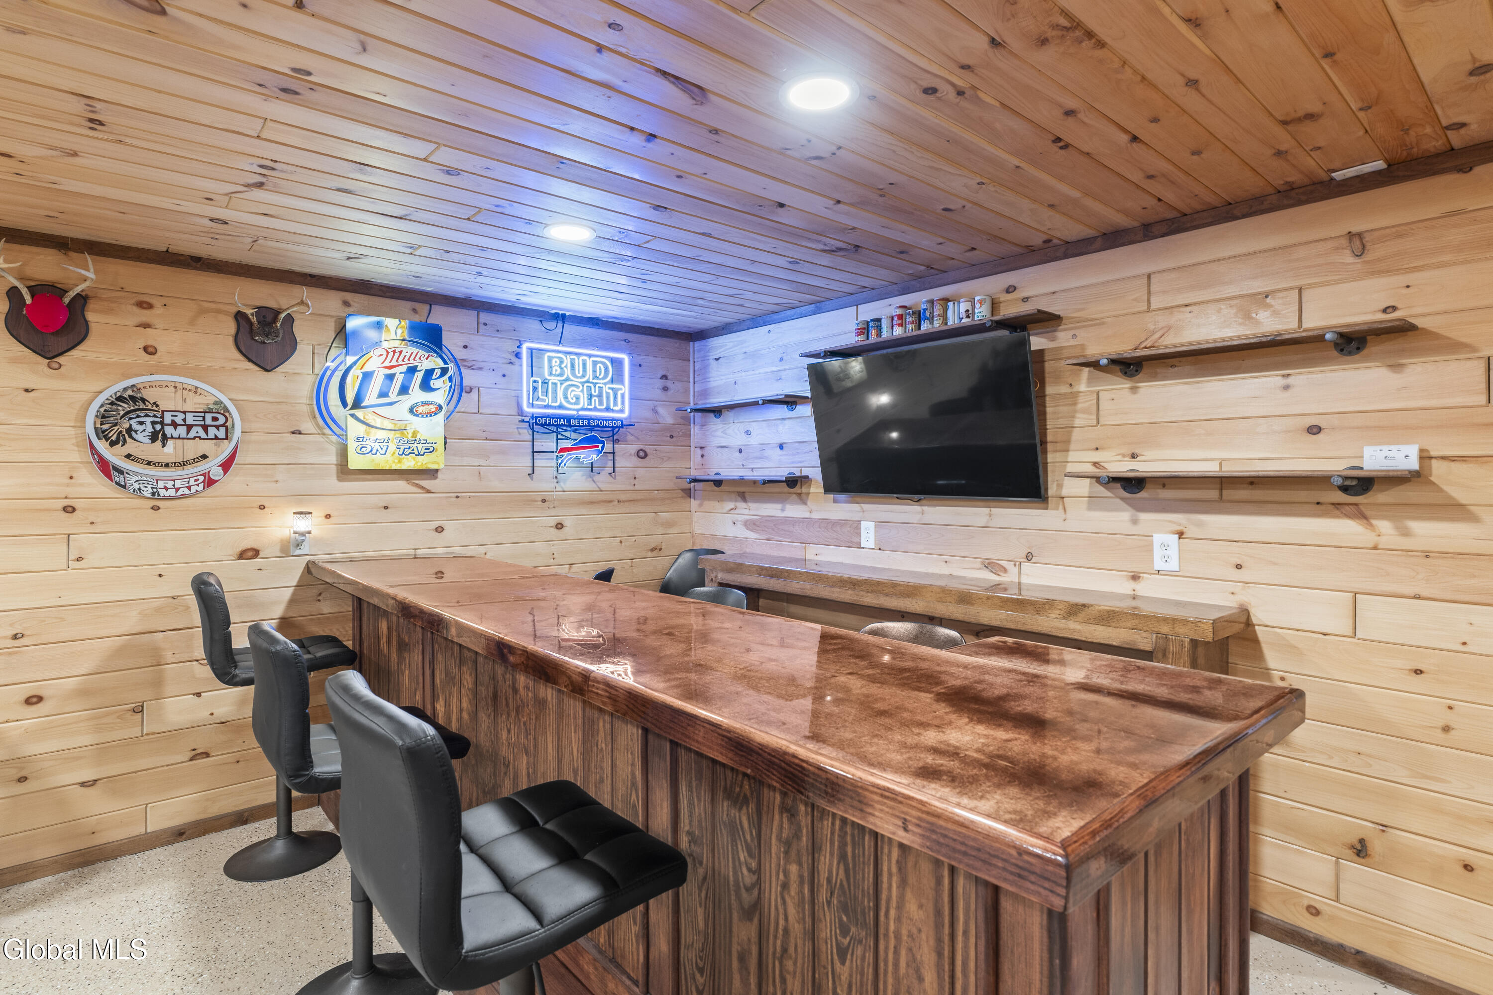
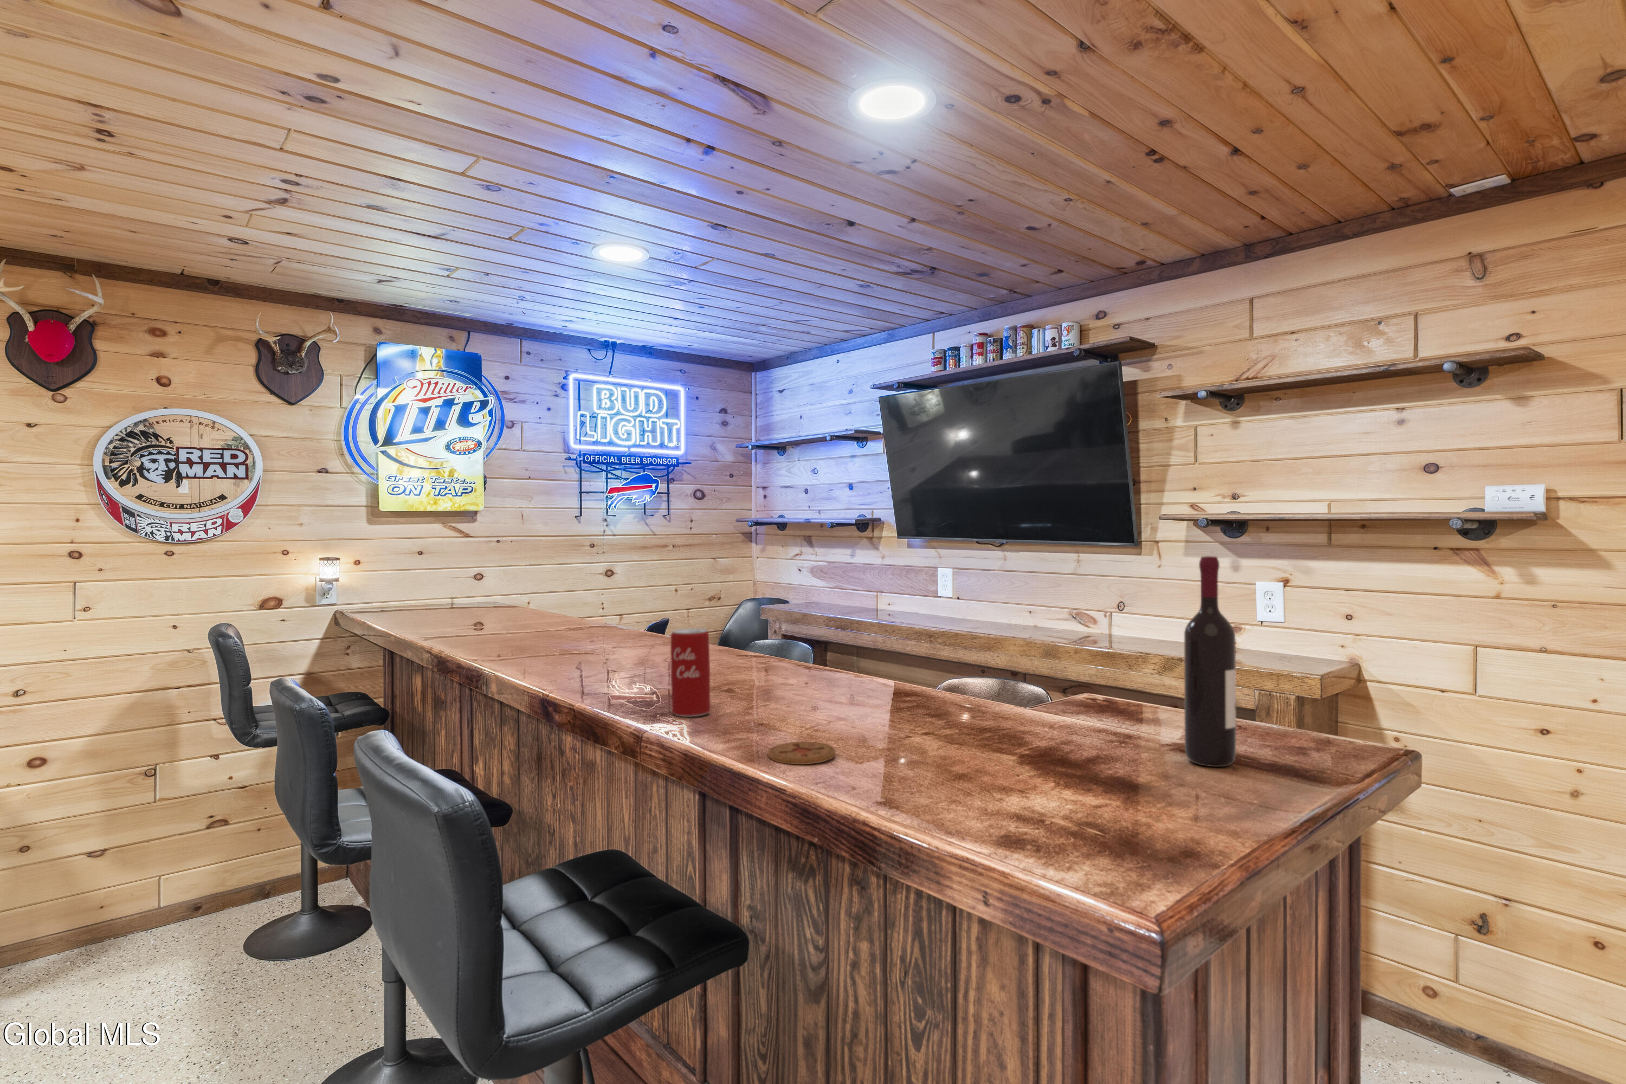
+ beverage can (691, 671)
+ coaster (802, 753)
+ wine bottle (1209, 659)
